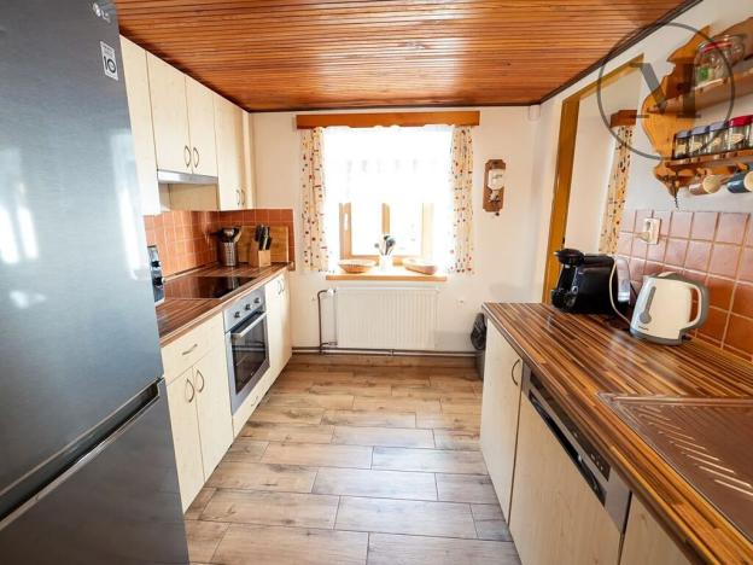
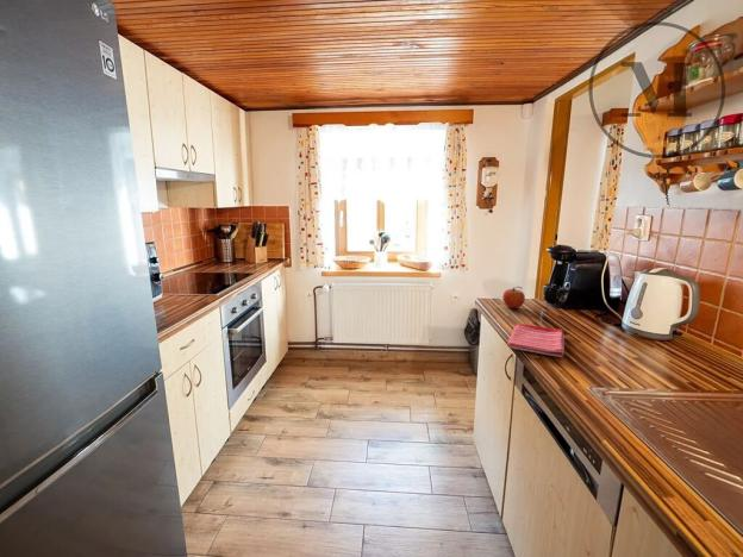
+ fruit (513, 296)
+ dish towel (536, 338)
